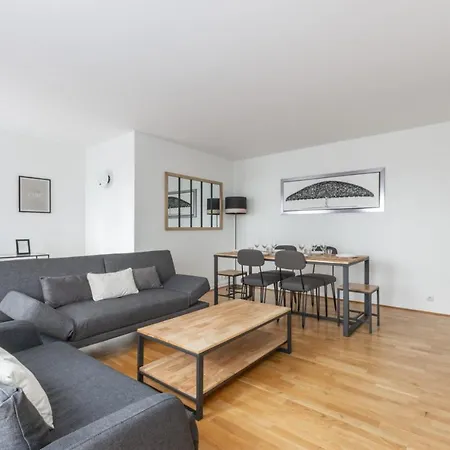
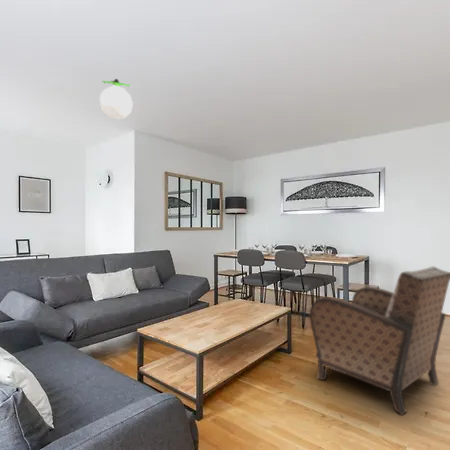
+ armchair (377, 323)
+ ceiling light (116, 98)
